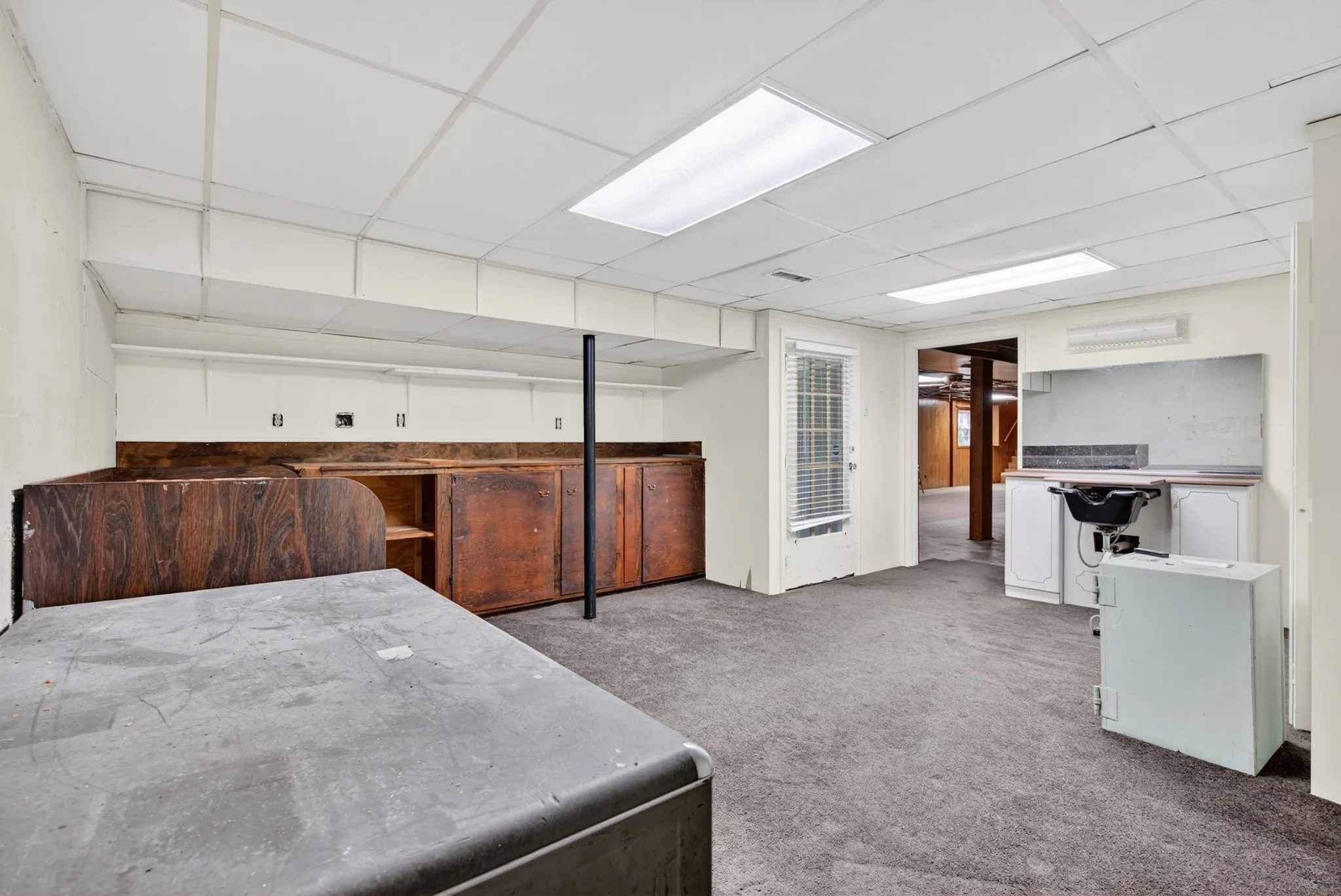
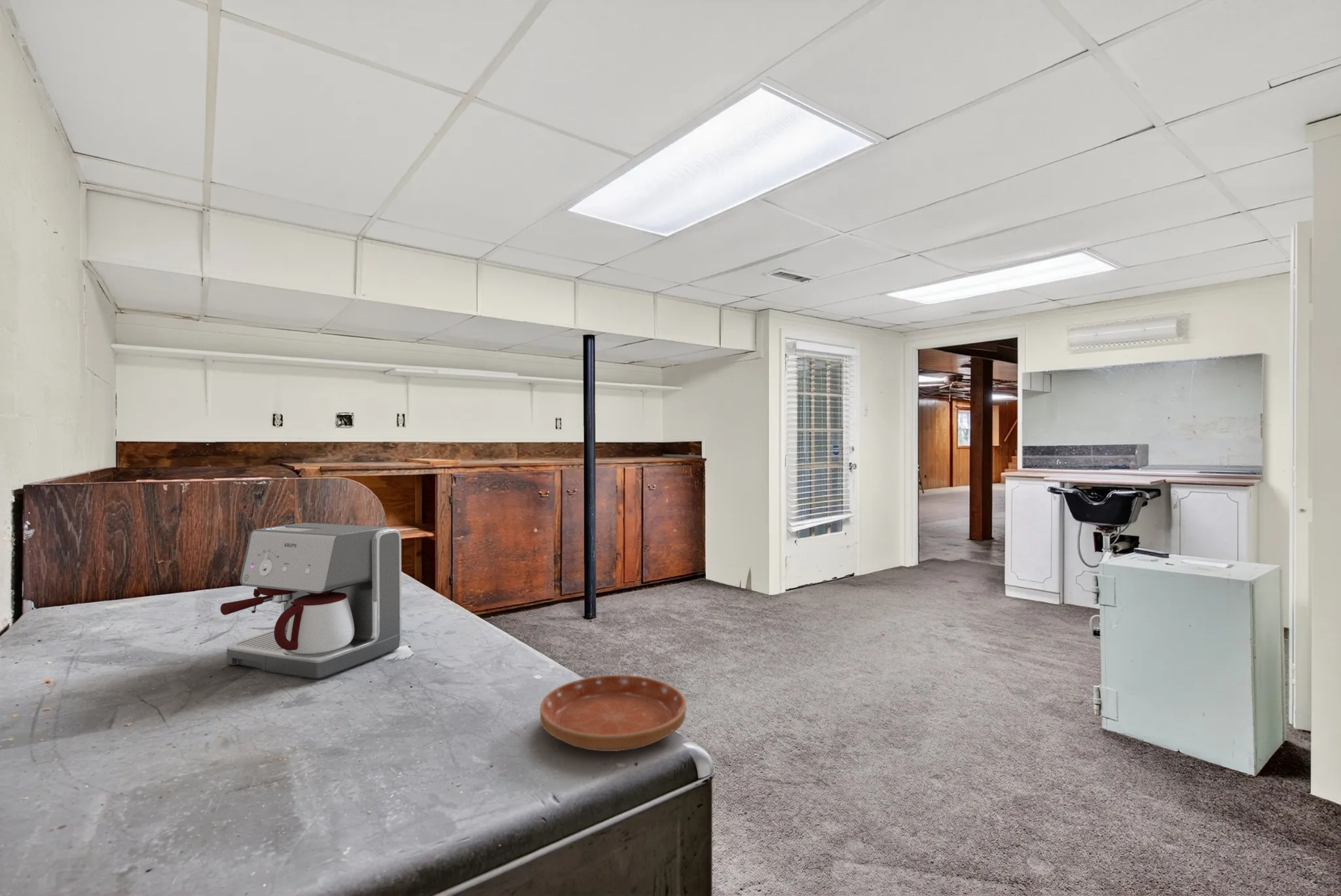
+ coffee maker (318, 592)
+ saucer (614, 712)
